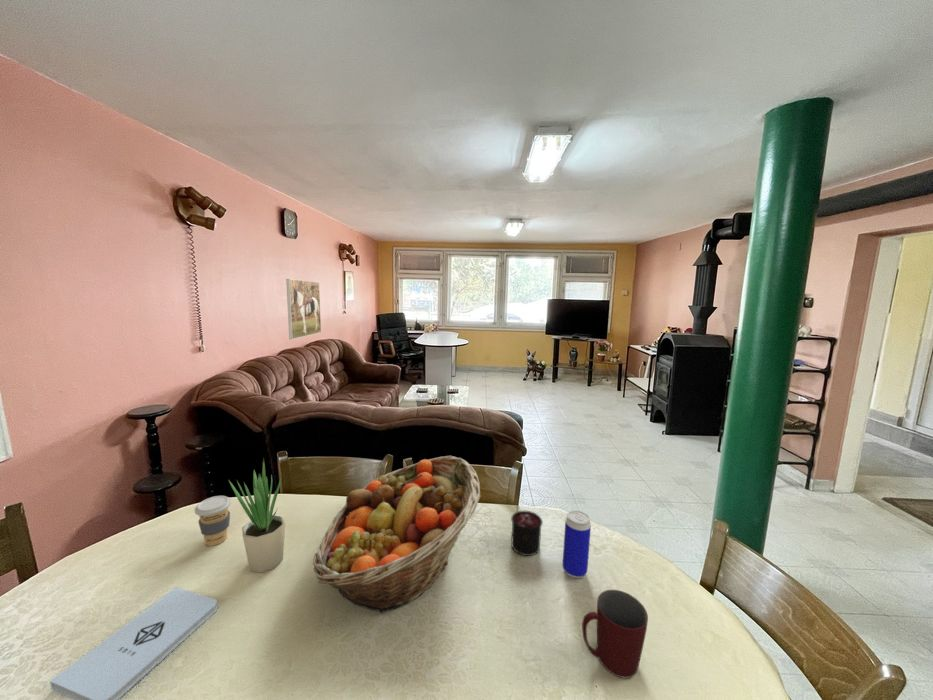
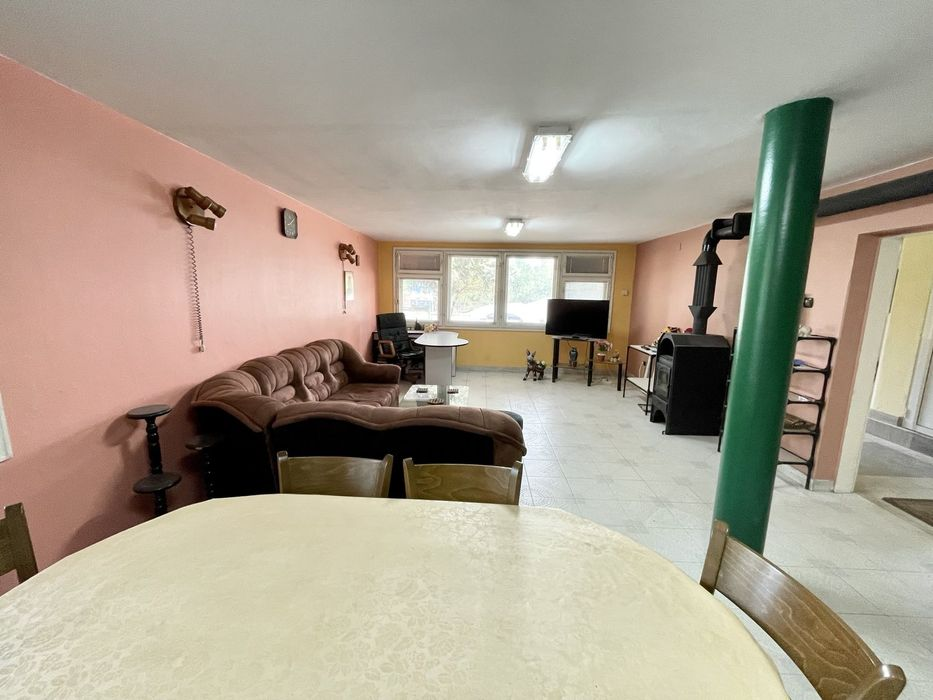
- potted plant (259, 511)
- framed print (305, 308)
- mug (611, 634)
- beverage can (576, 544)
- notepad (145, 639)
- fruit basket (403, 519)
- candle (526, 526)
- coffee cup (214, 521)
